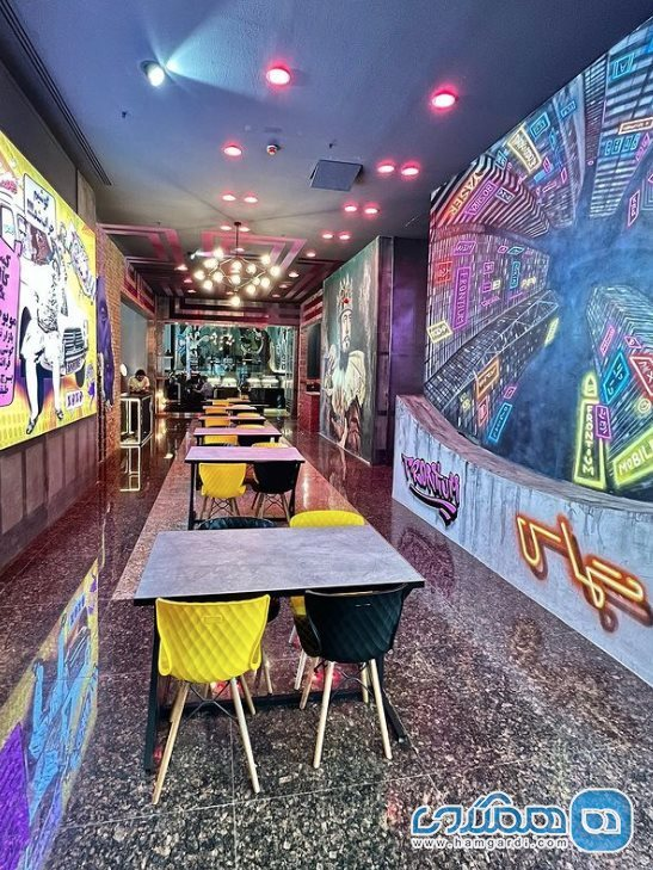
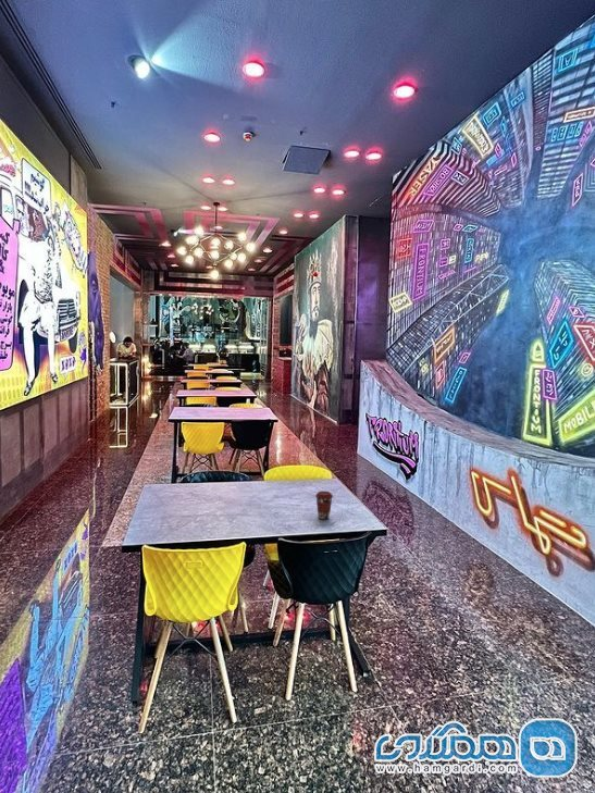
+ coffee cup (323, 505)
